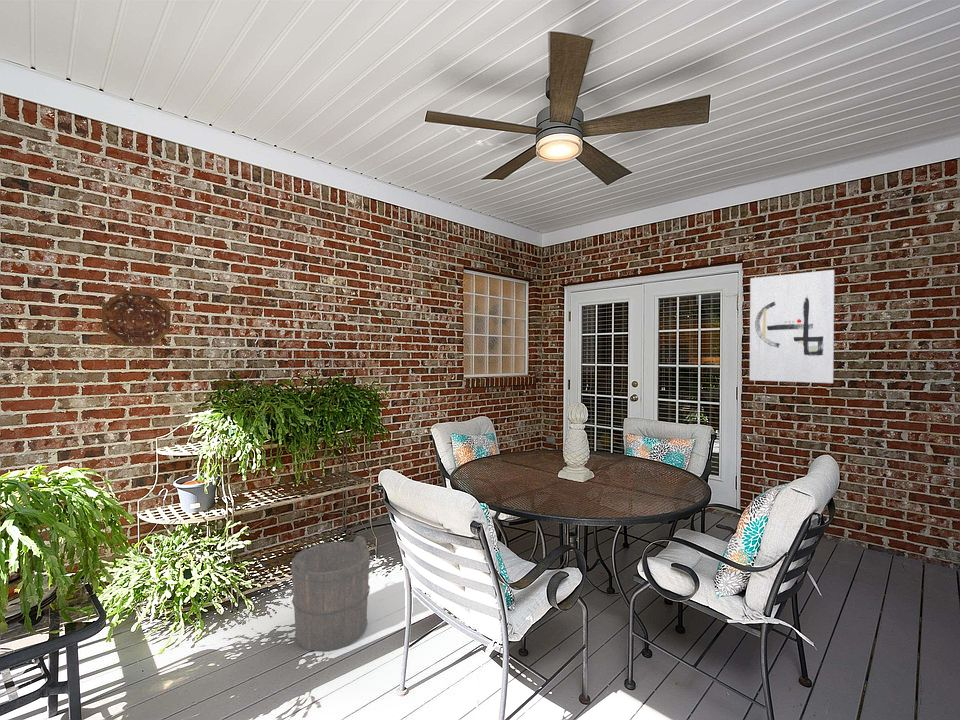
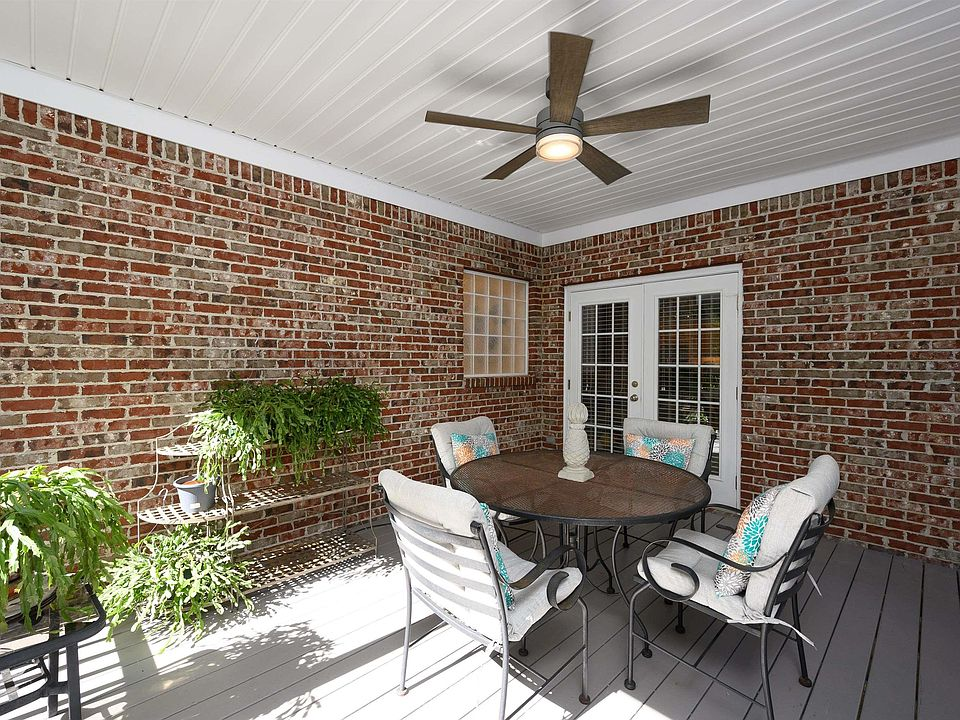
- wall art (789, 328)
- bucket (330, 587)
- decorative platter (137, 318)
